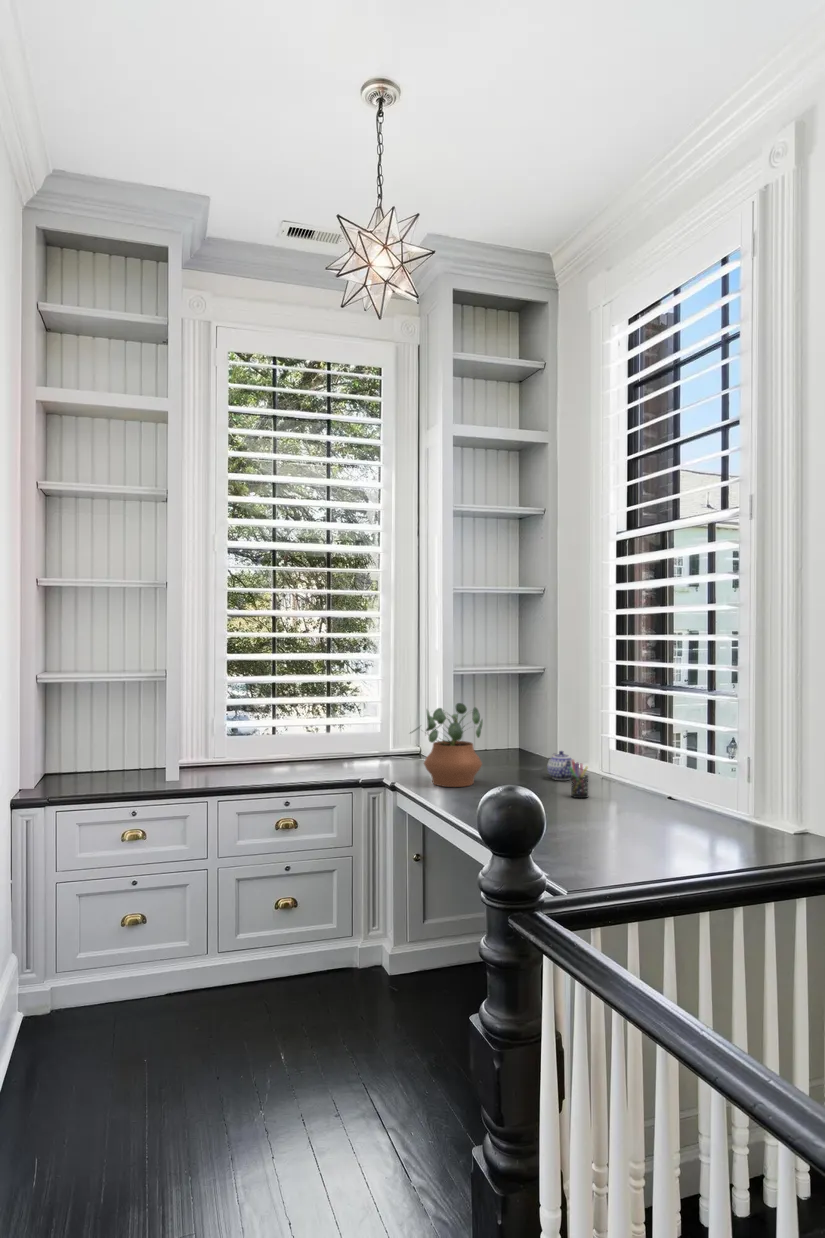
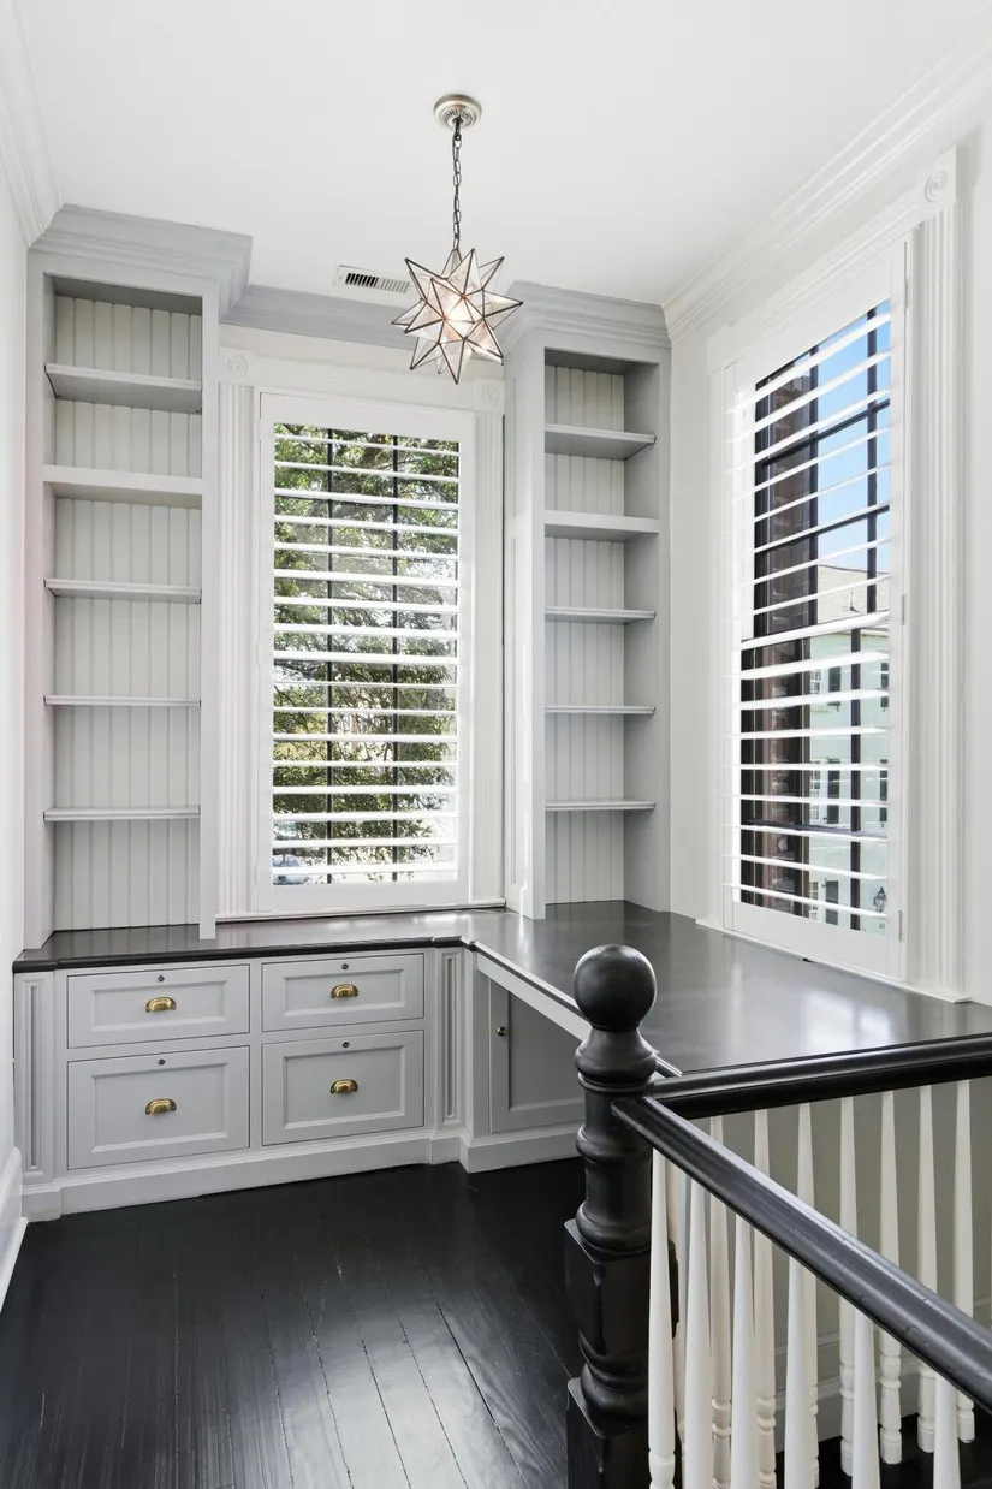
- teapot (561, 764)
- pen holder (577, 778)
- potted plant (445, 743)
